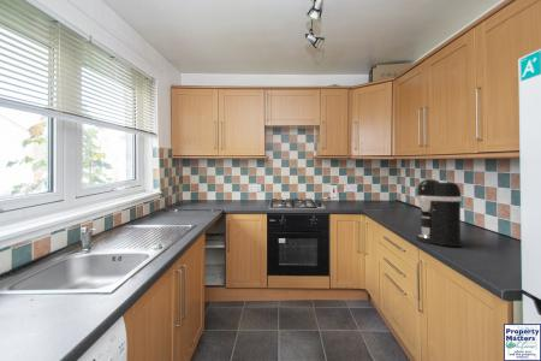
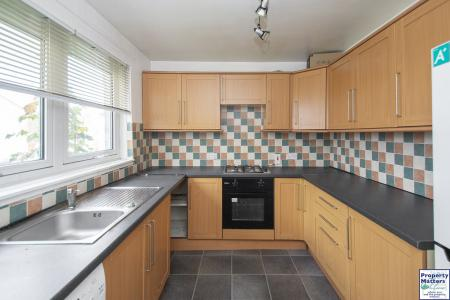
- coffee maker (438, 211)
